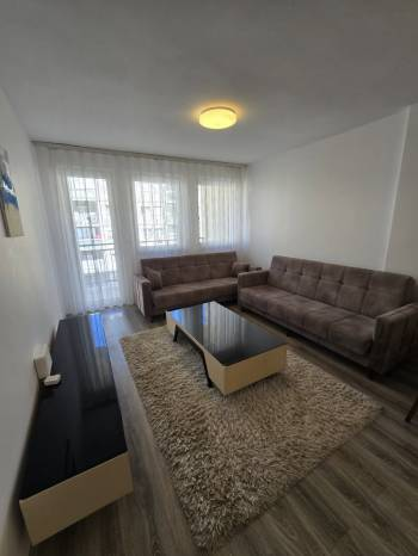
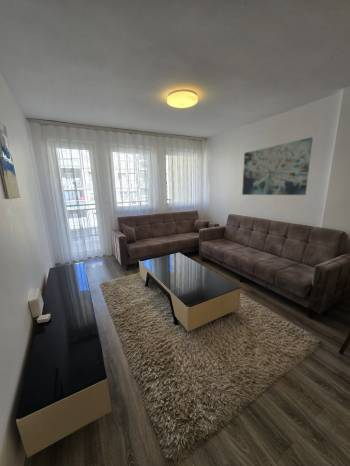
+ wall art (271, 171)
